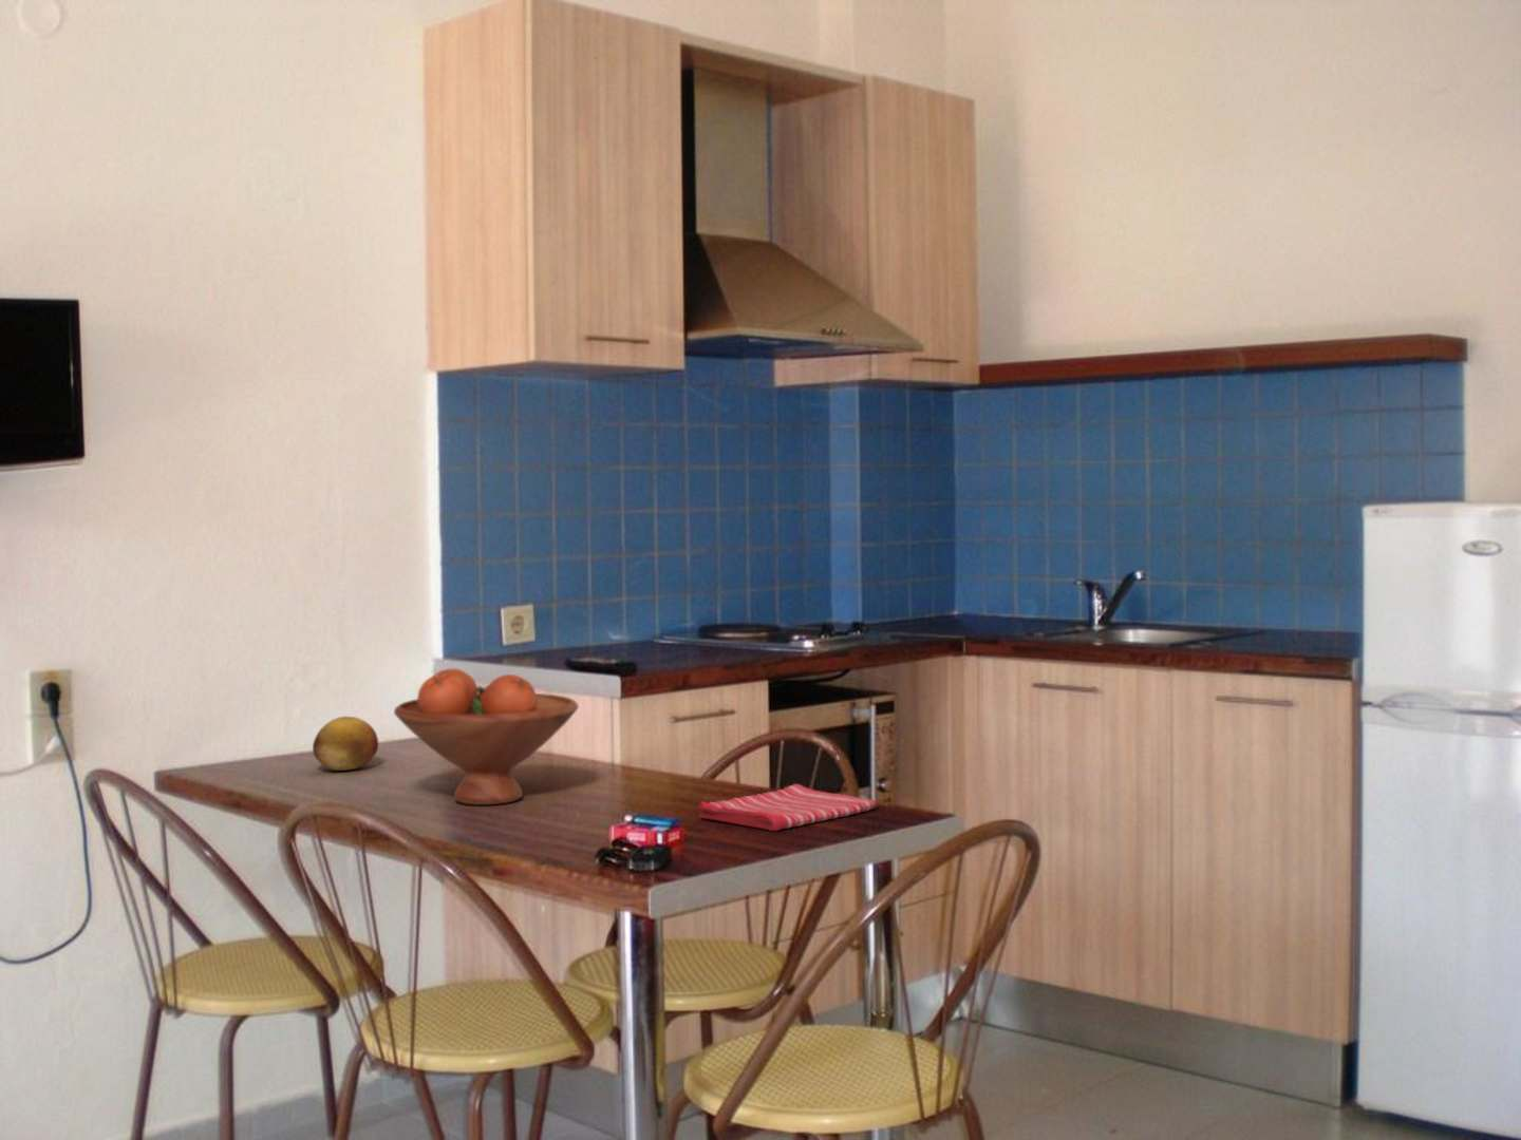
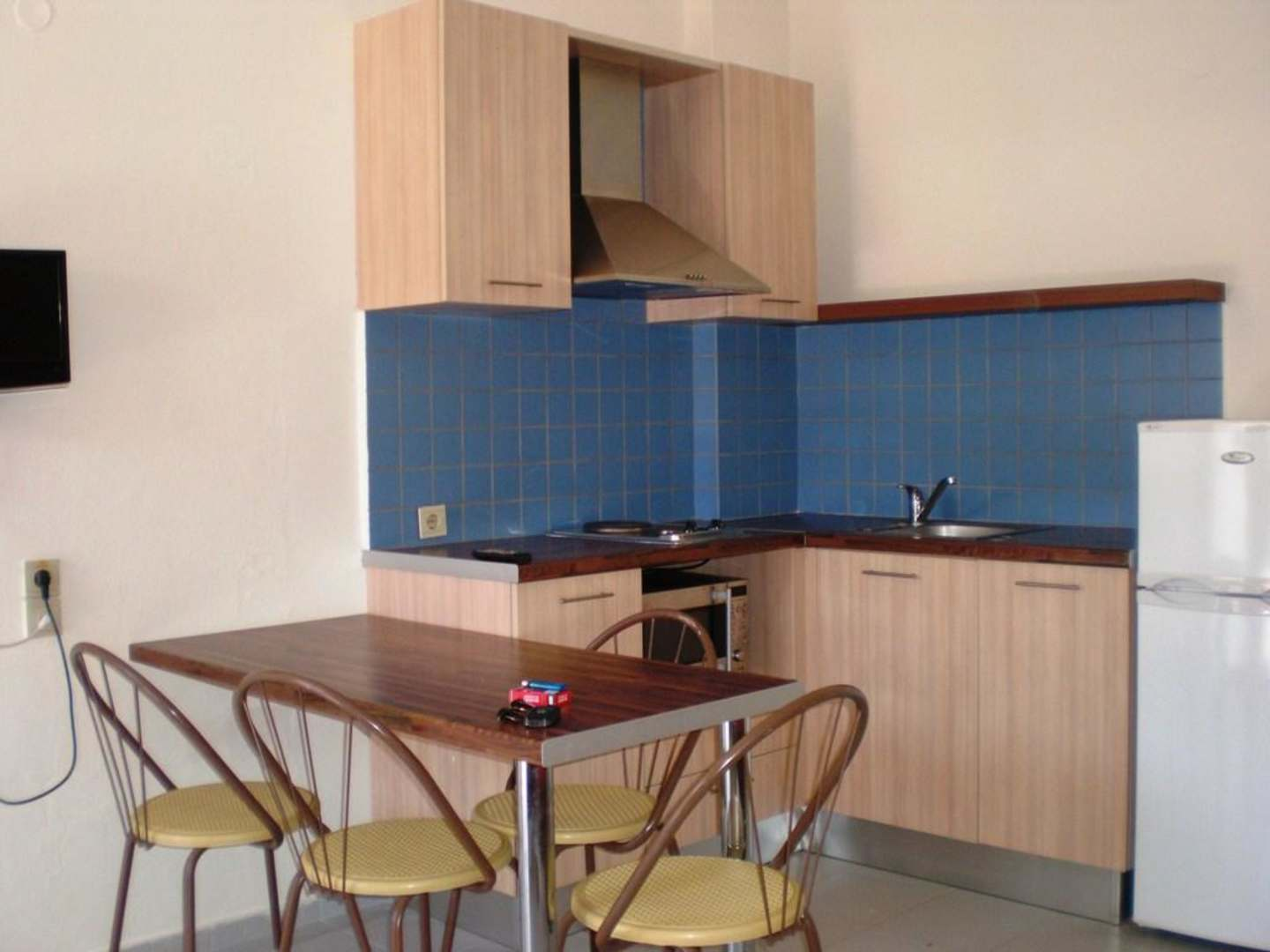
- fruit bowl (487, 733)
- fruit (344, 742)
- dish towel (787, 806)
